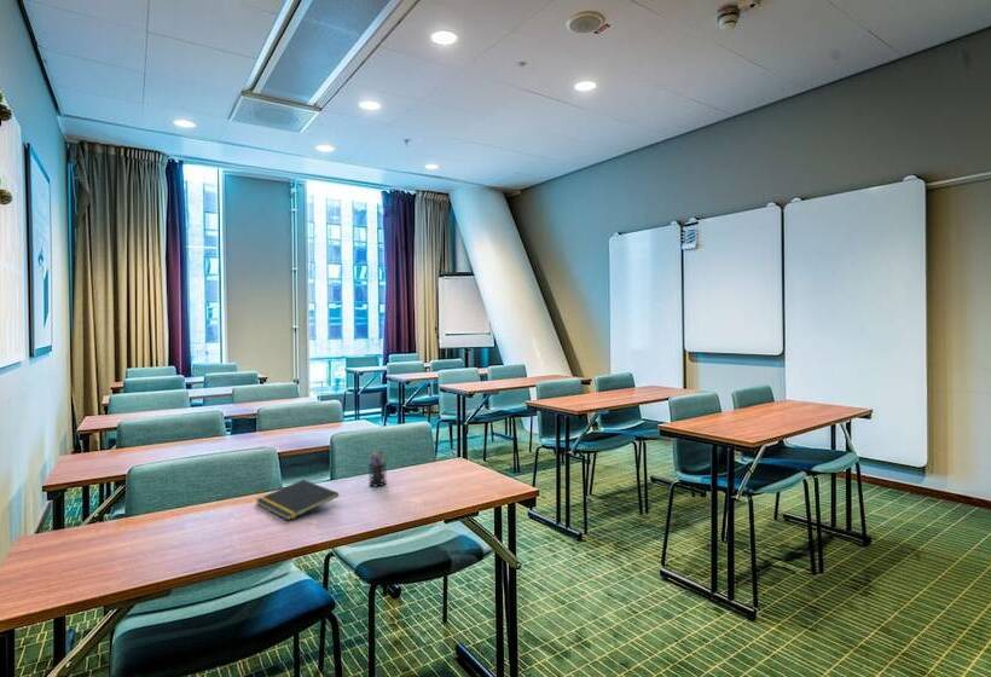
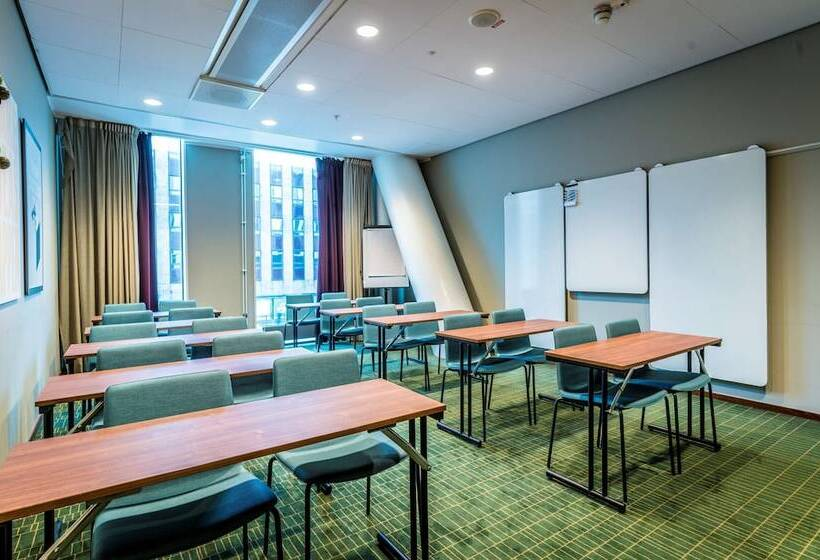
- pen holder (379, 465)
- notepad (296, 498)
